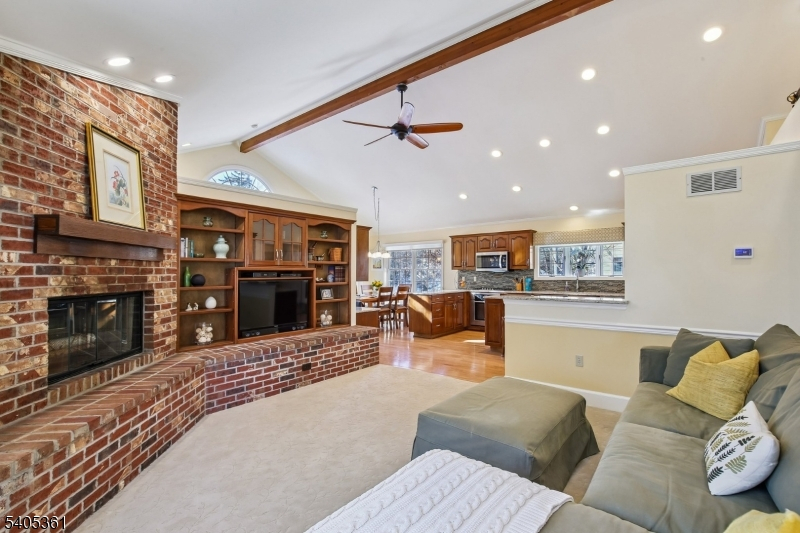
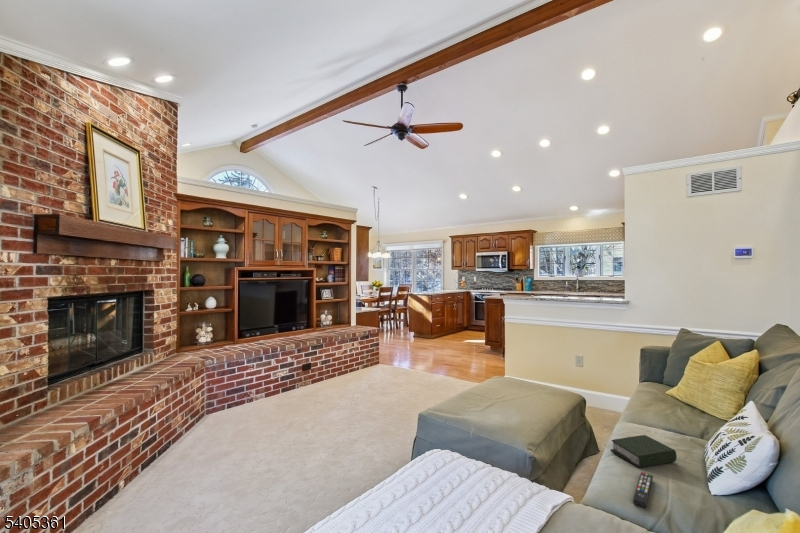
+ remote control (643, 488)
+ book (642, 450)
